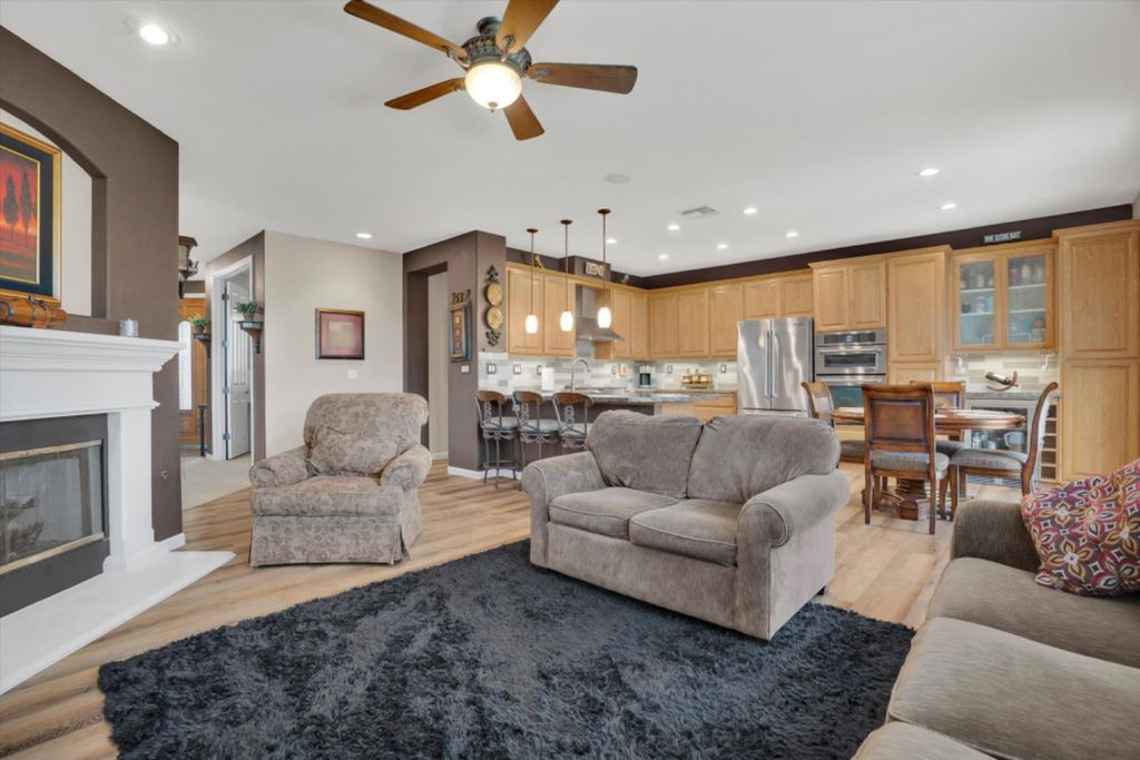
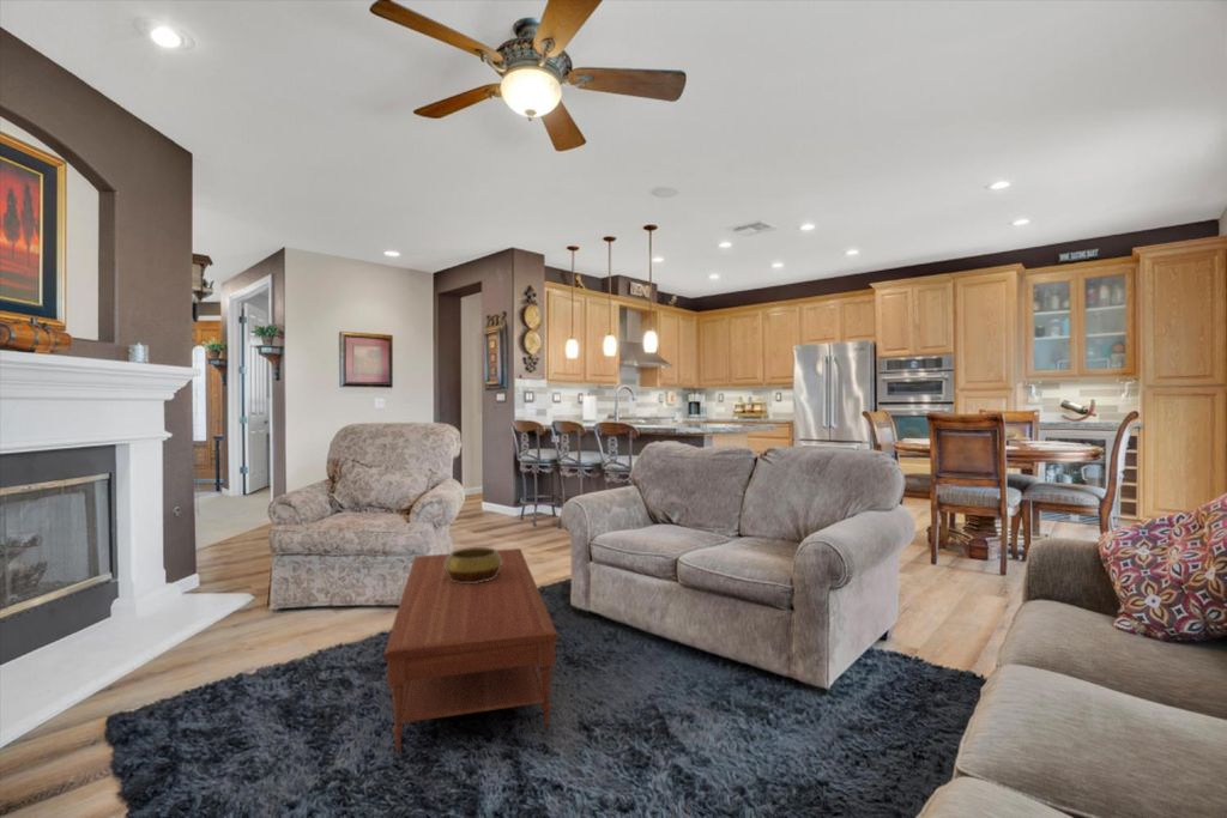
+ decorative bowl (473, 564)
+ coffee table (471, 625)
